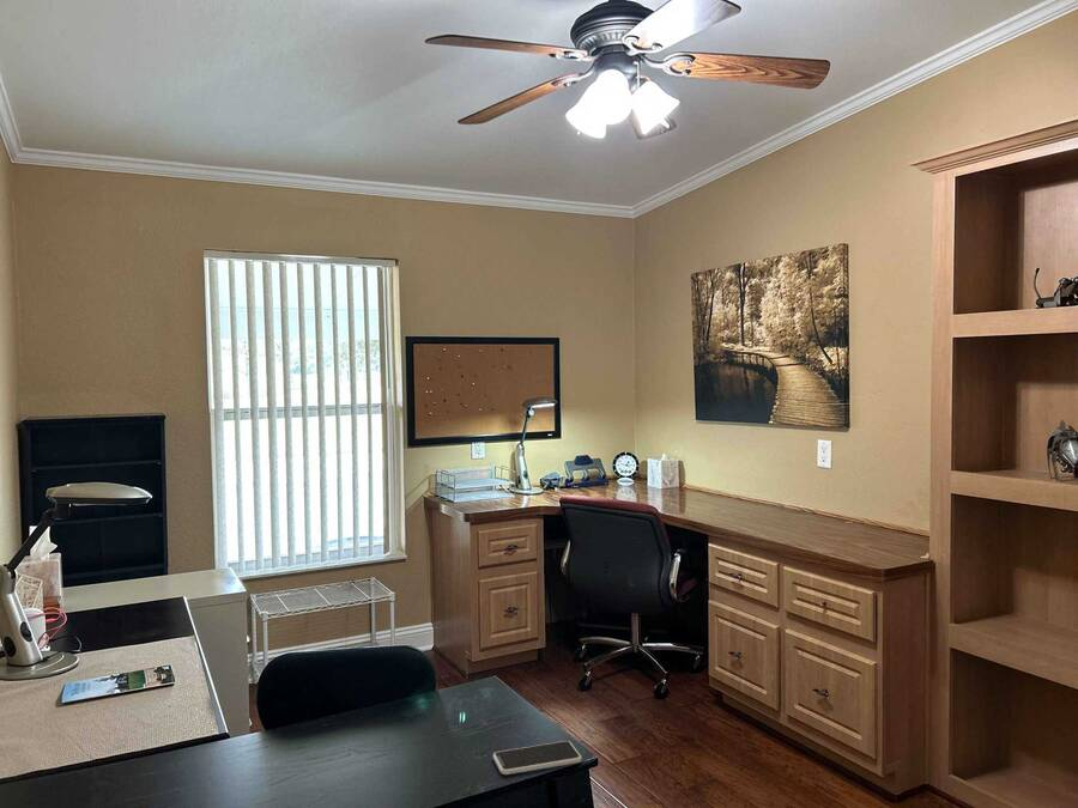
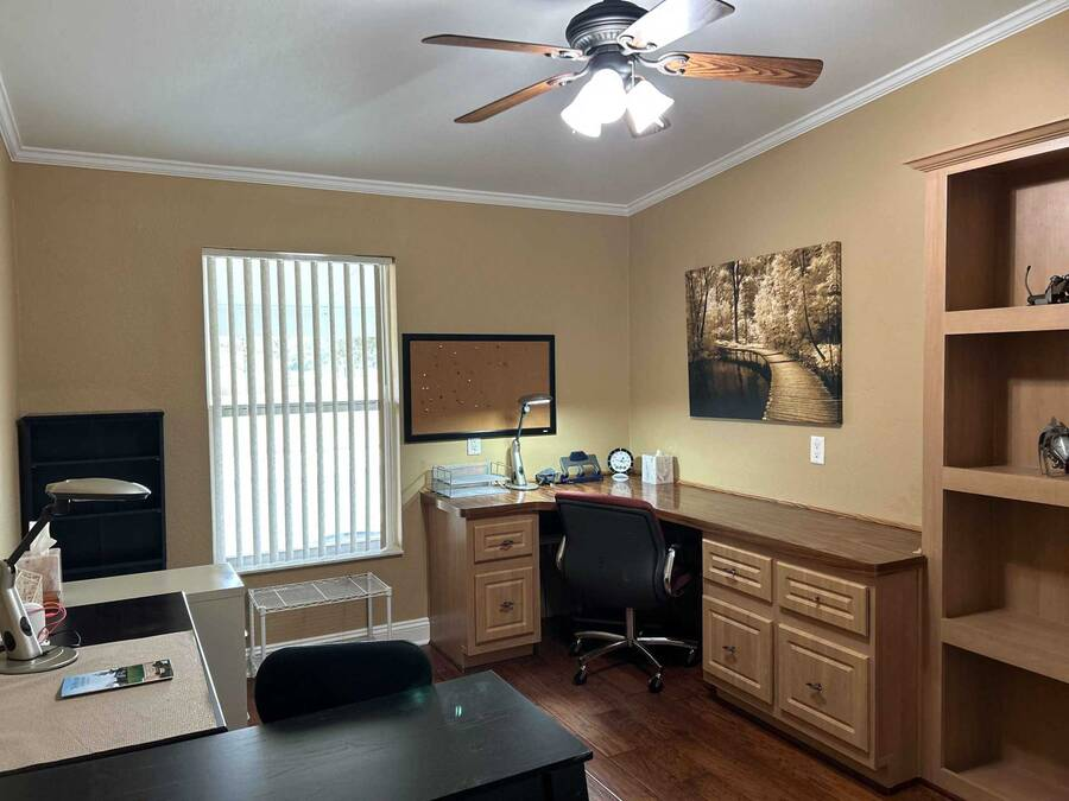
- smartphone (537, 757)
